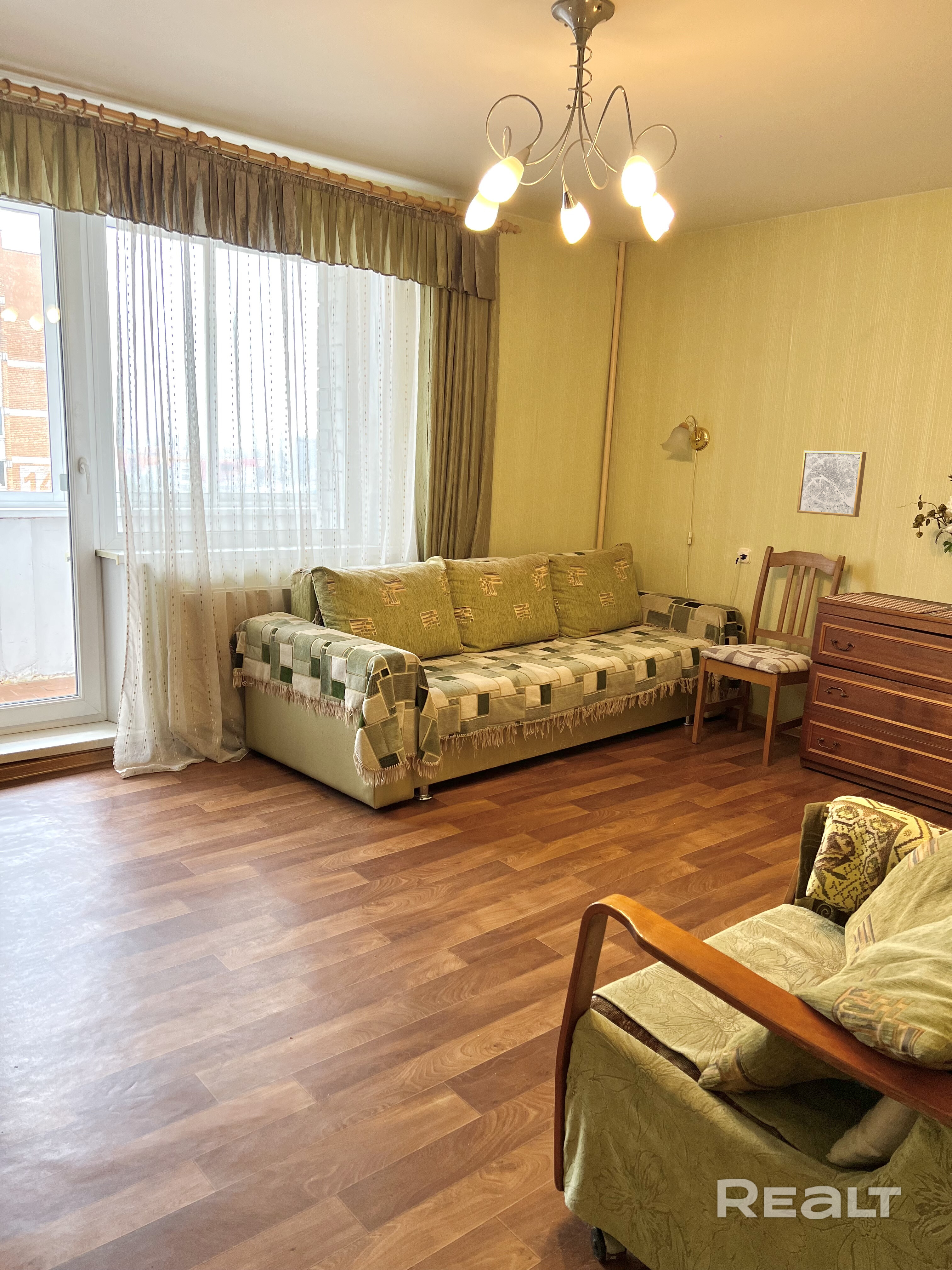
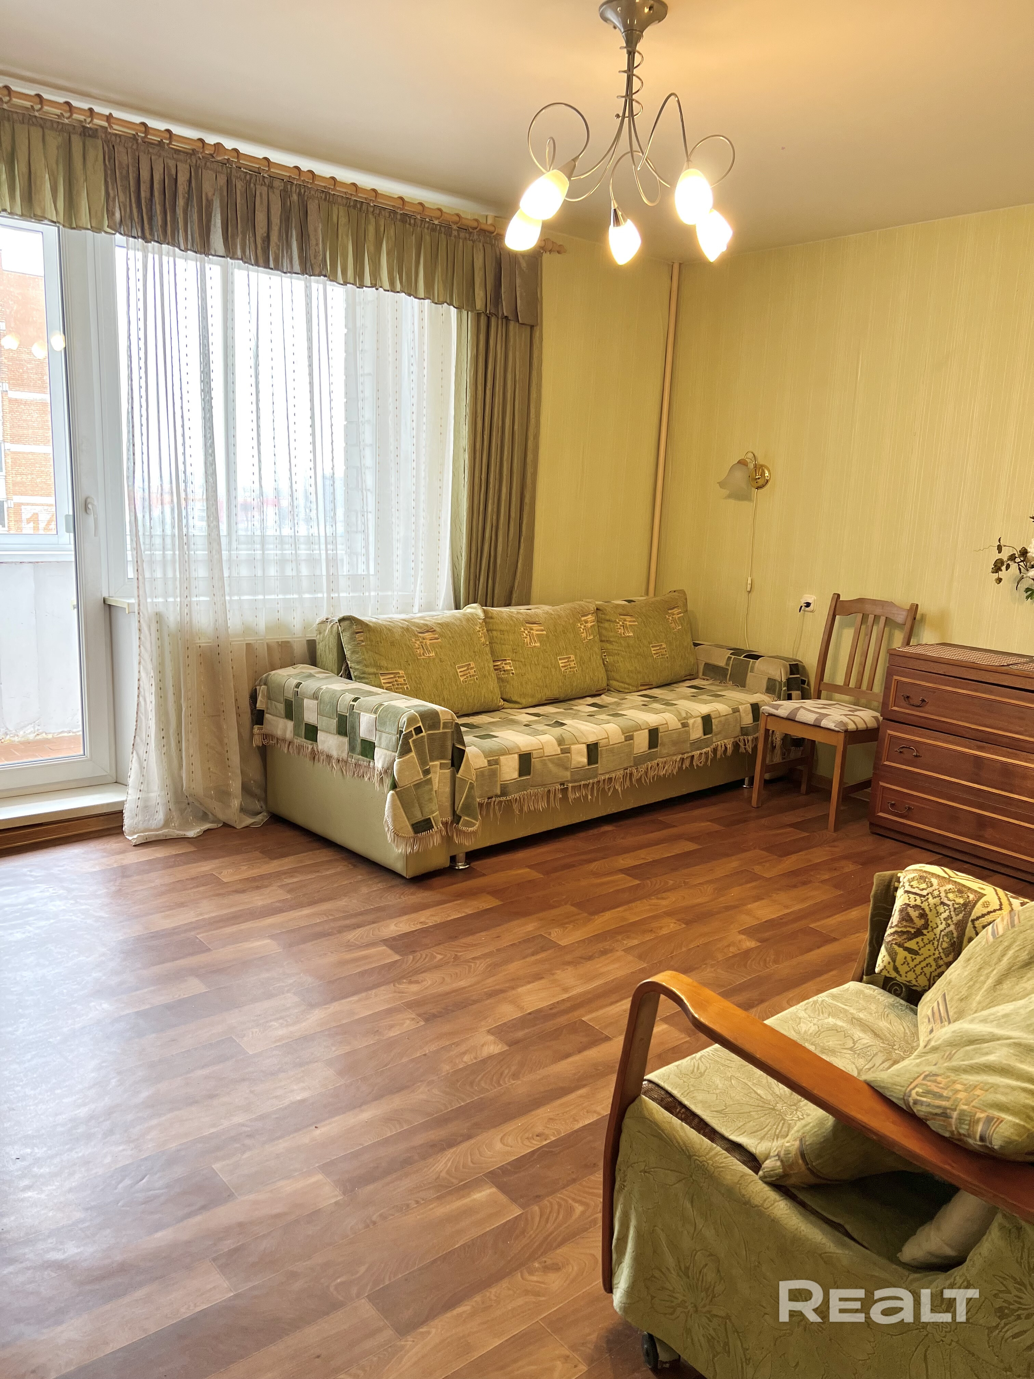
- wall art (830, 483)
